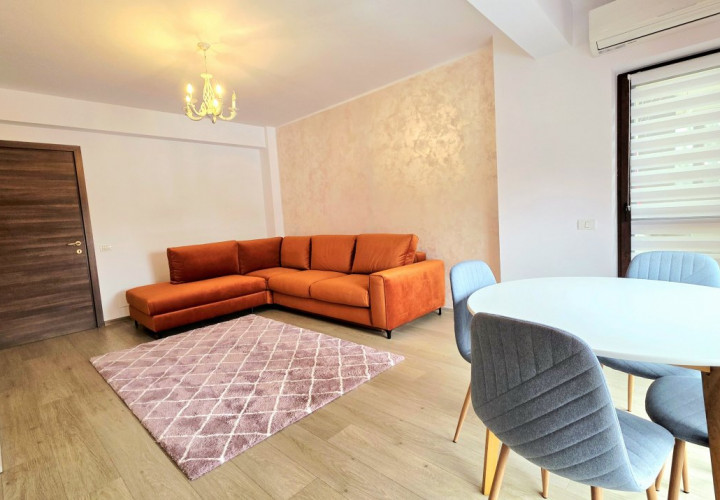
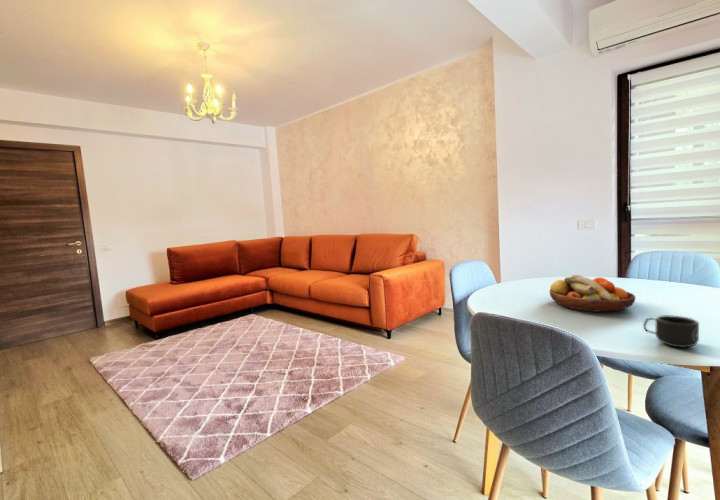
+ mug (669, 330)
+ fruit bowl (590, 289)
